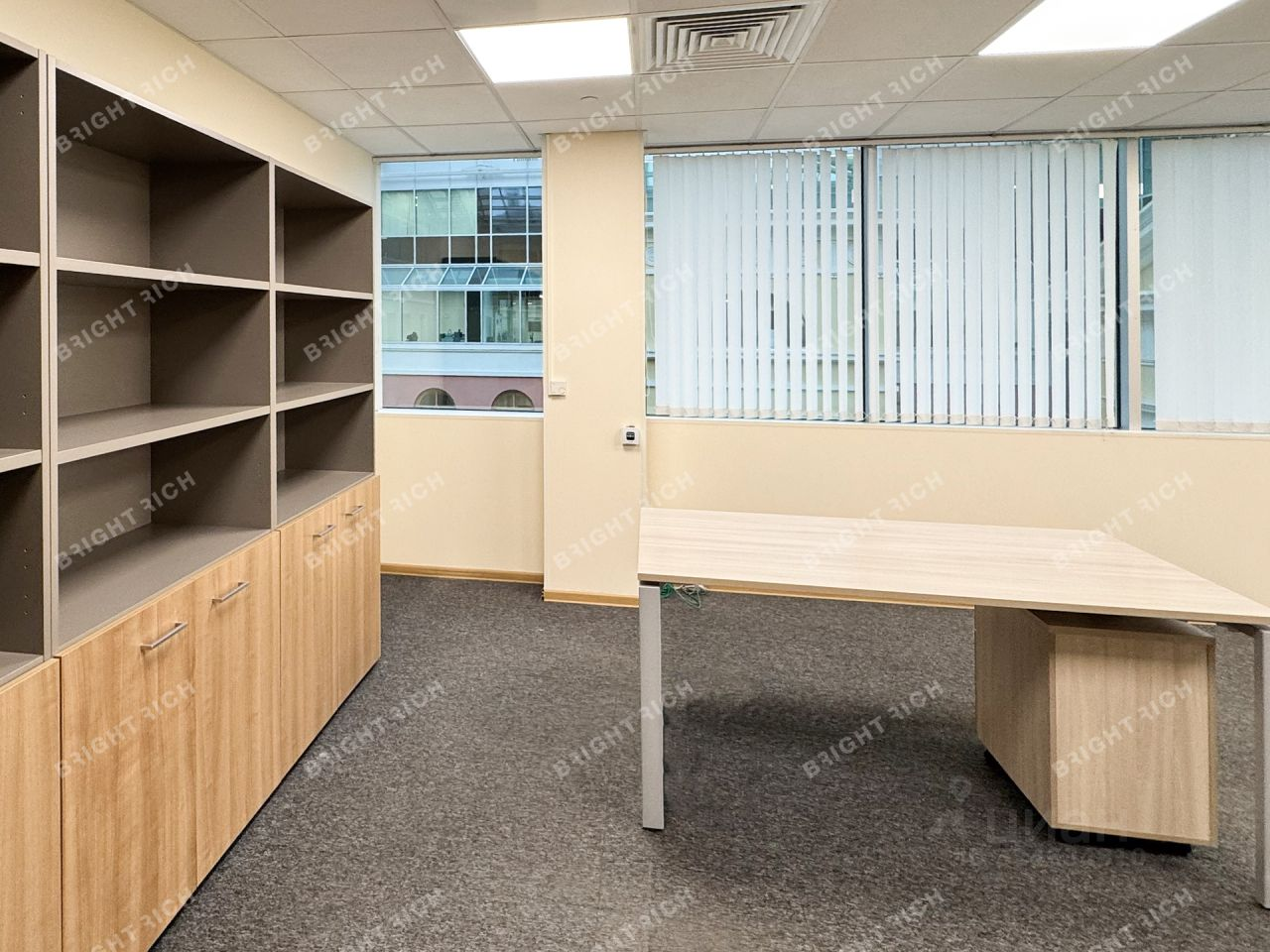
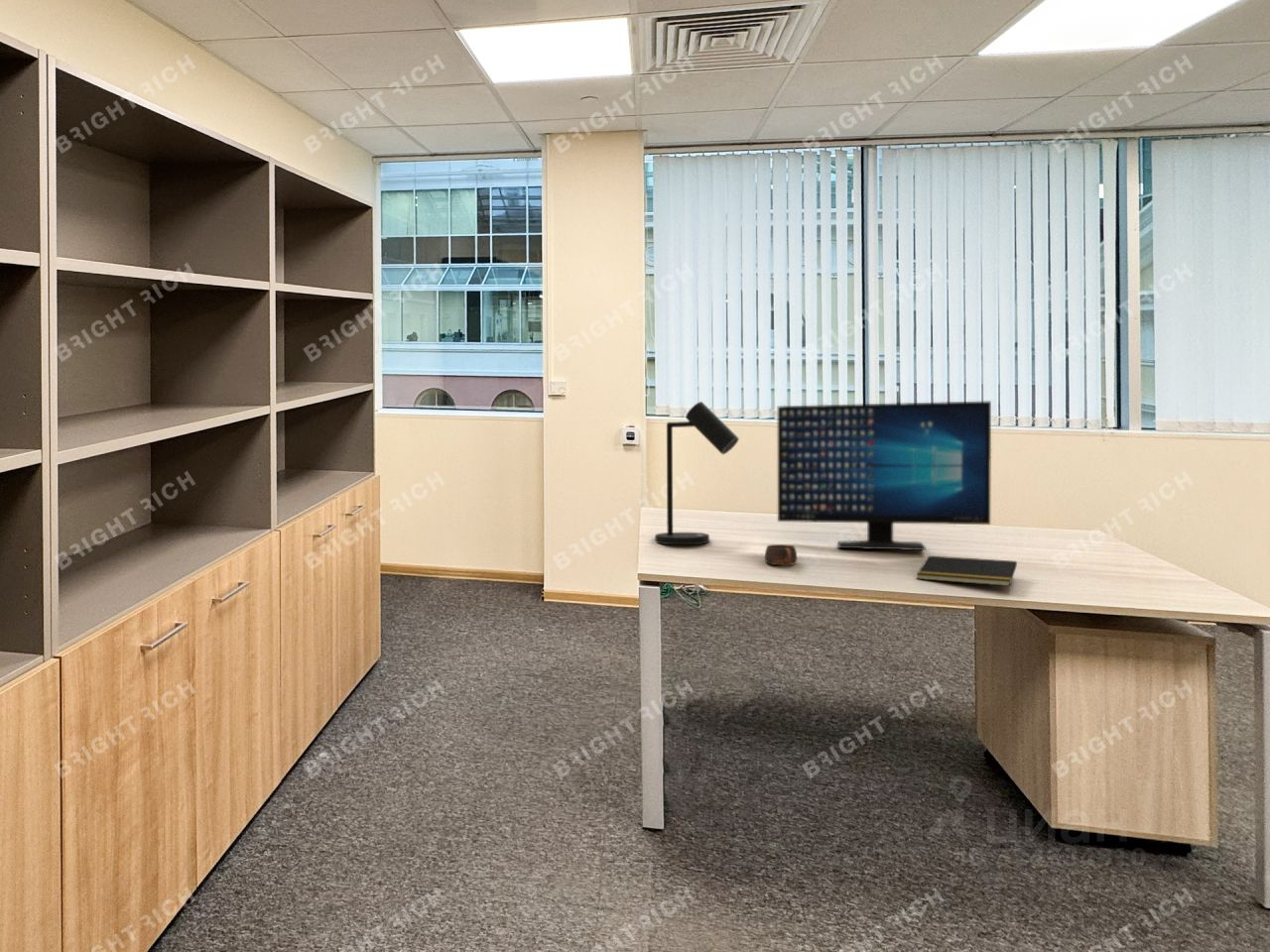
+ computer monitor (879, 475)
+ cup (781, 554)
+ notepad (966, 569)
+ desk lamp (672, 472)
